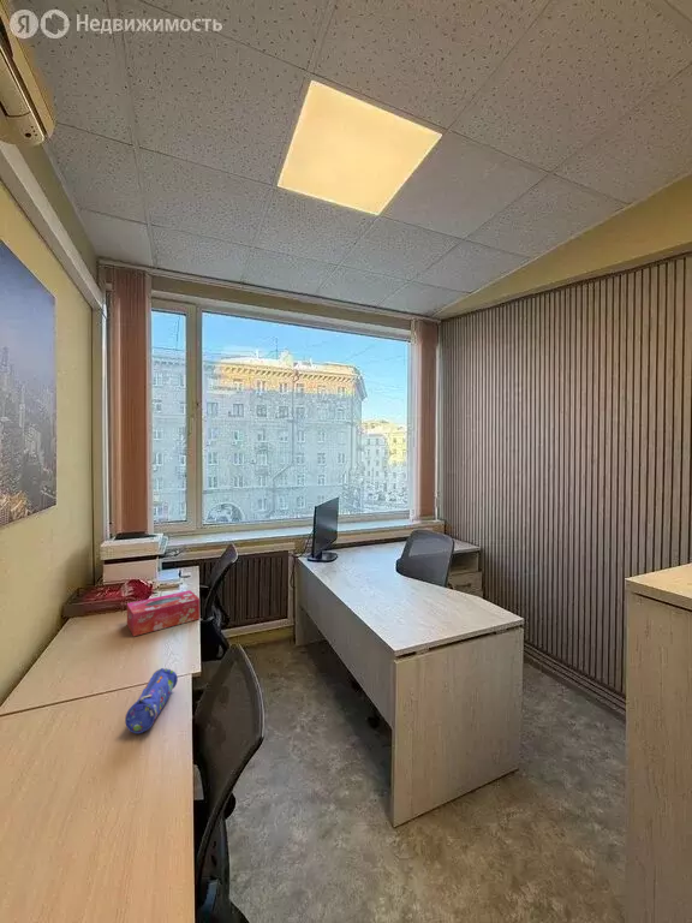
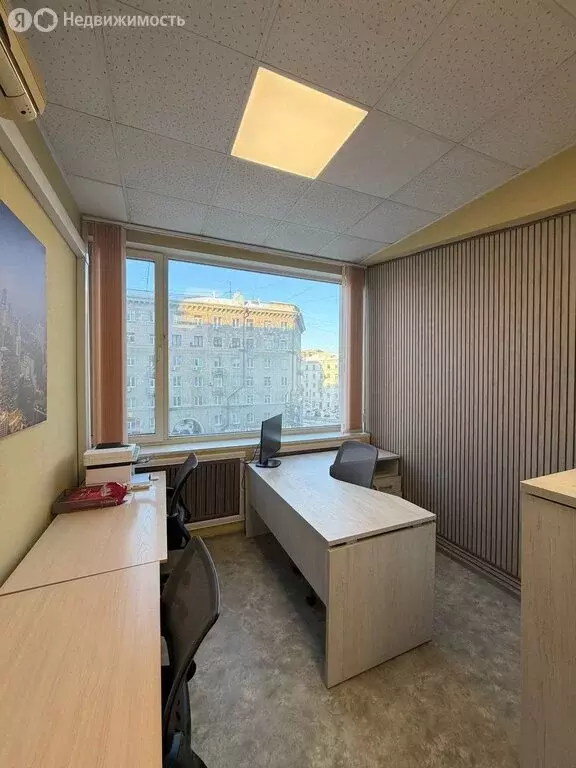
- tissue box (163, 611)
- pencil case (153, 696)
